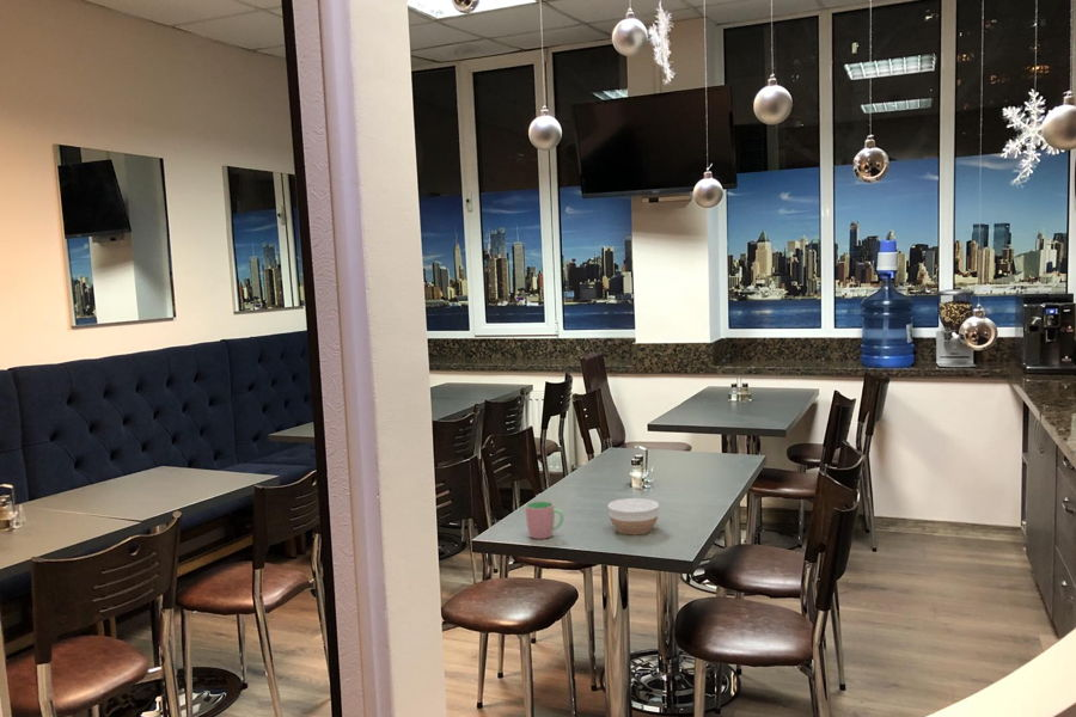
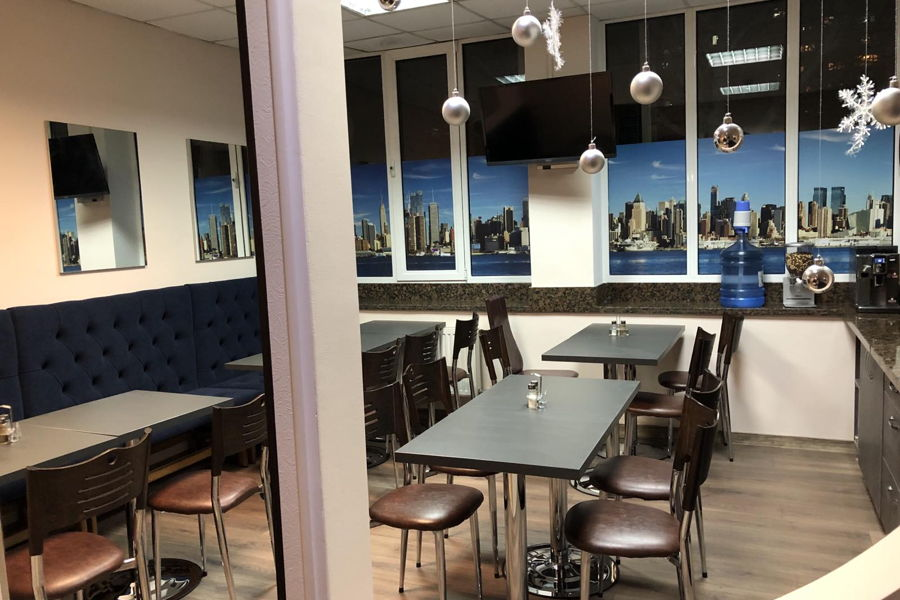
- bowl (634, 516)
- cup (544, 520)
